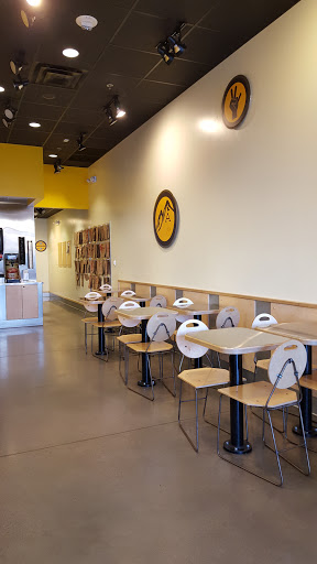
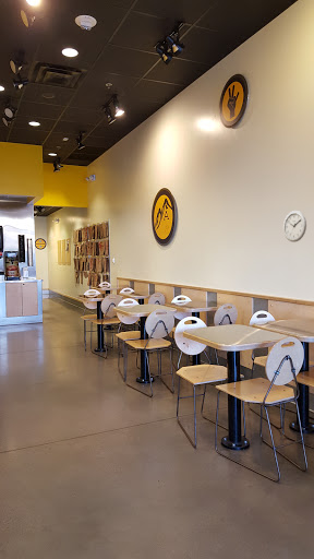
+ wall clock (293, 226)
